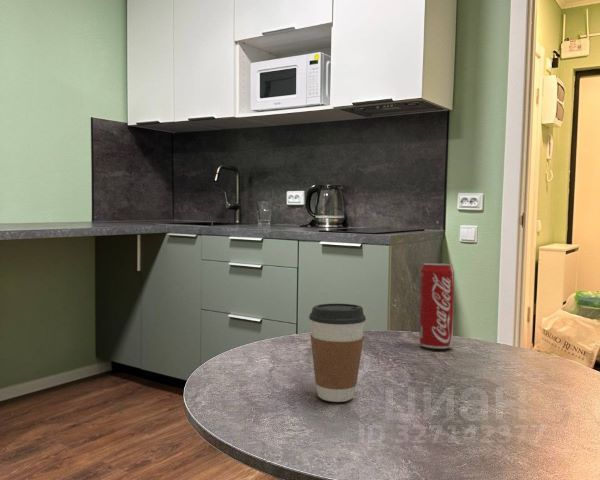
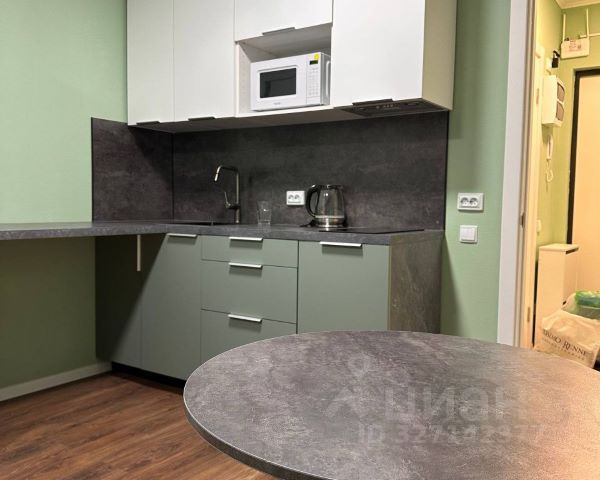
- beverage can (436, 304)
- coffee cup (336, 351)
